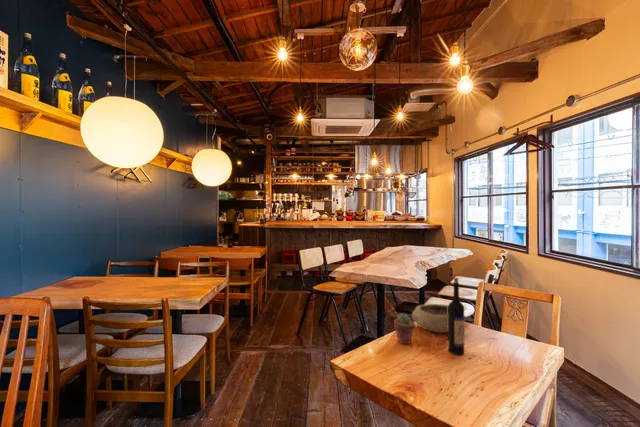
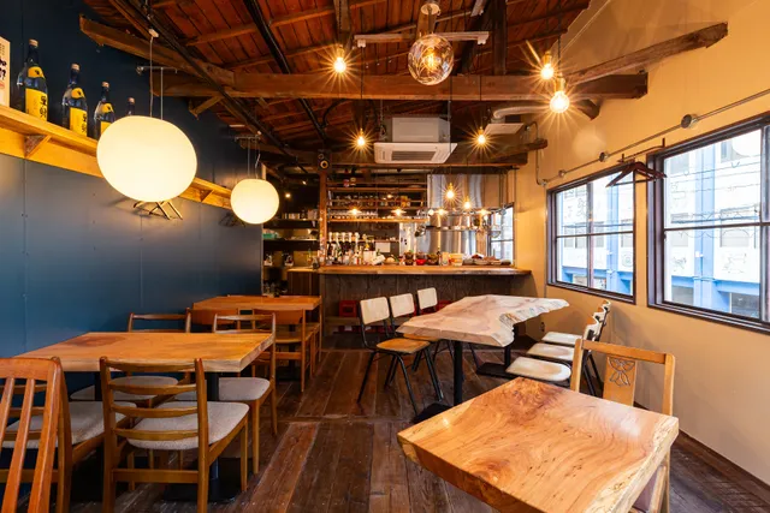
- wine bottle (456, 315)
- bowl (437, 318)
- potted succulent (404, 327)
